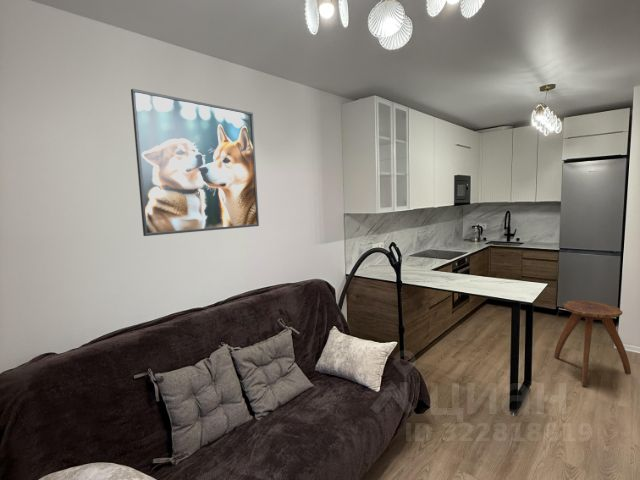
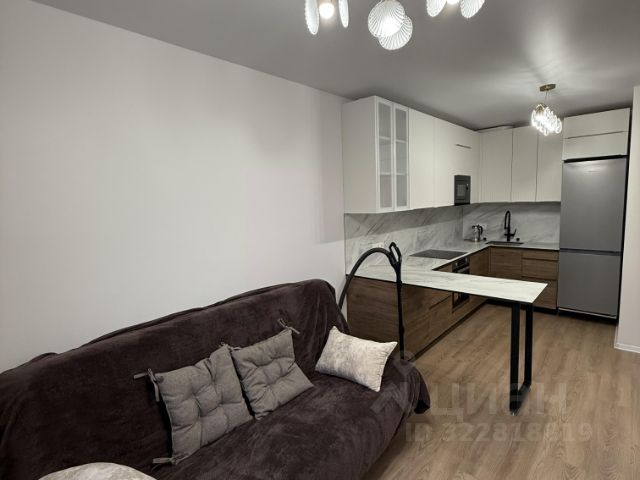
- stool (584, 340)
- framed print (204, 167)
